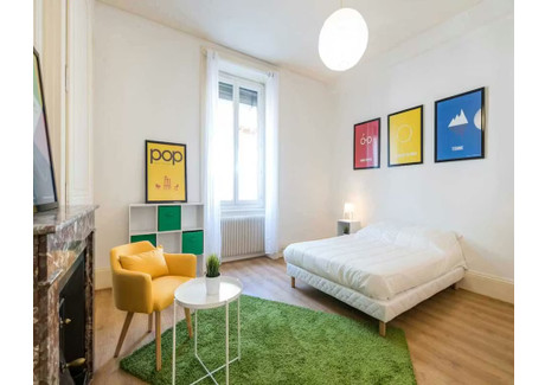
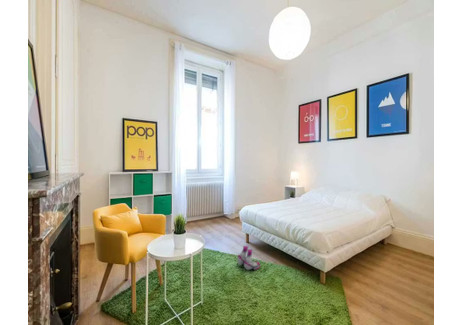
+ boots (248, 256)
